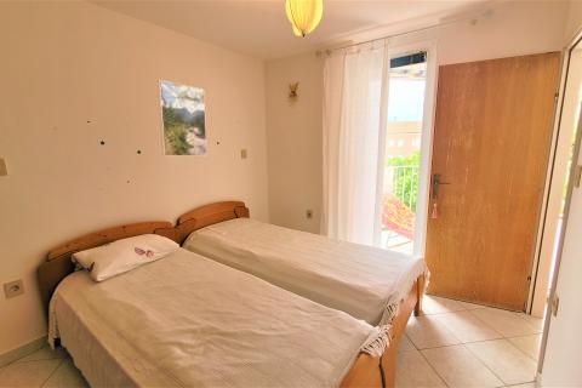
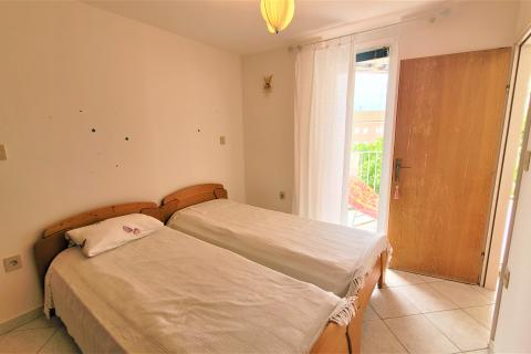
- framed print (184, 121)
